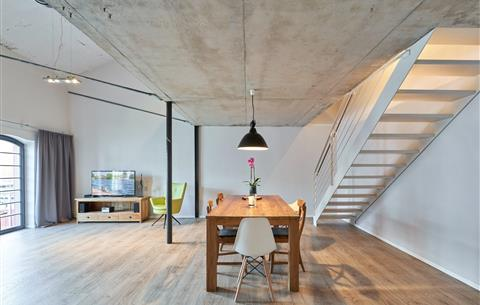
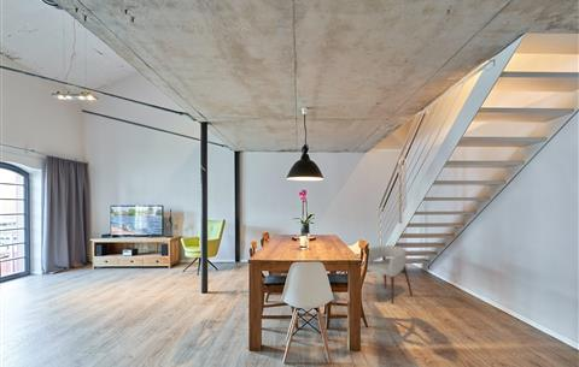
+ armchair (385, 271)
